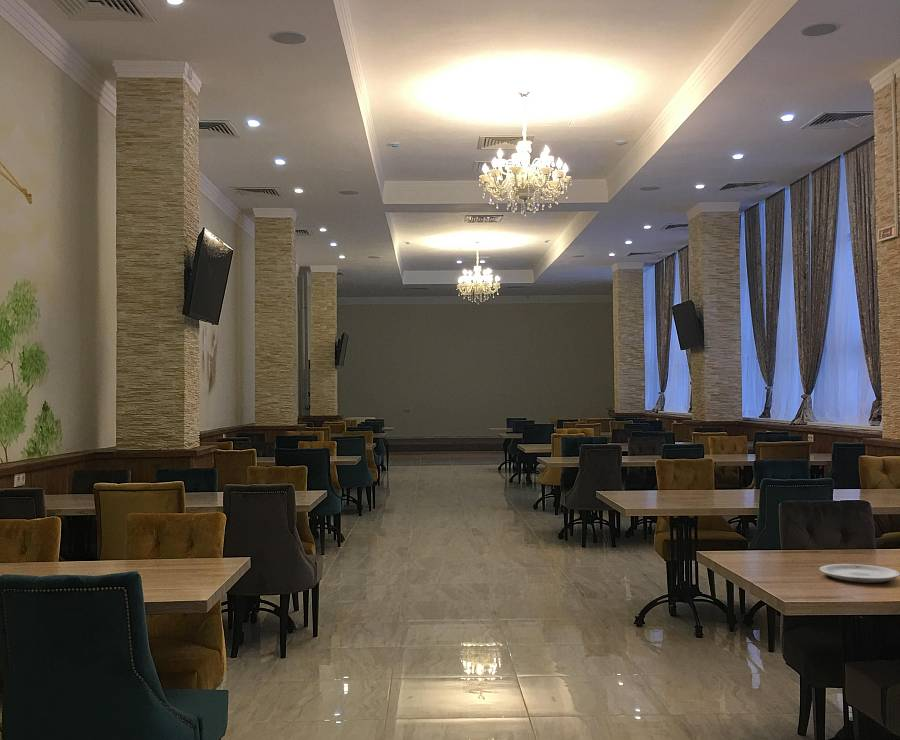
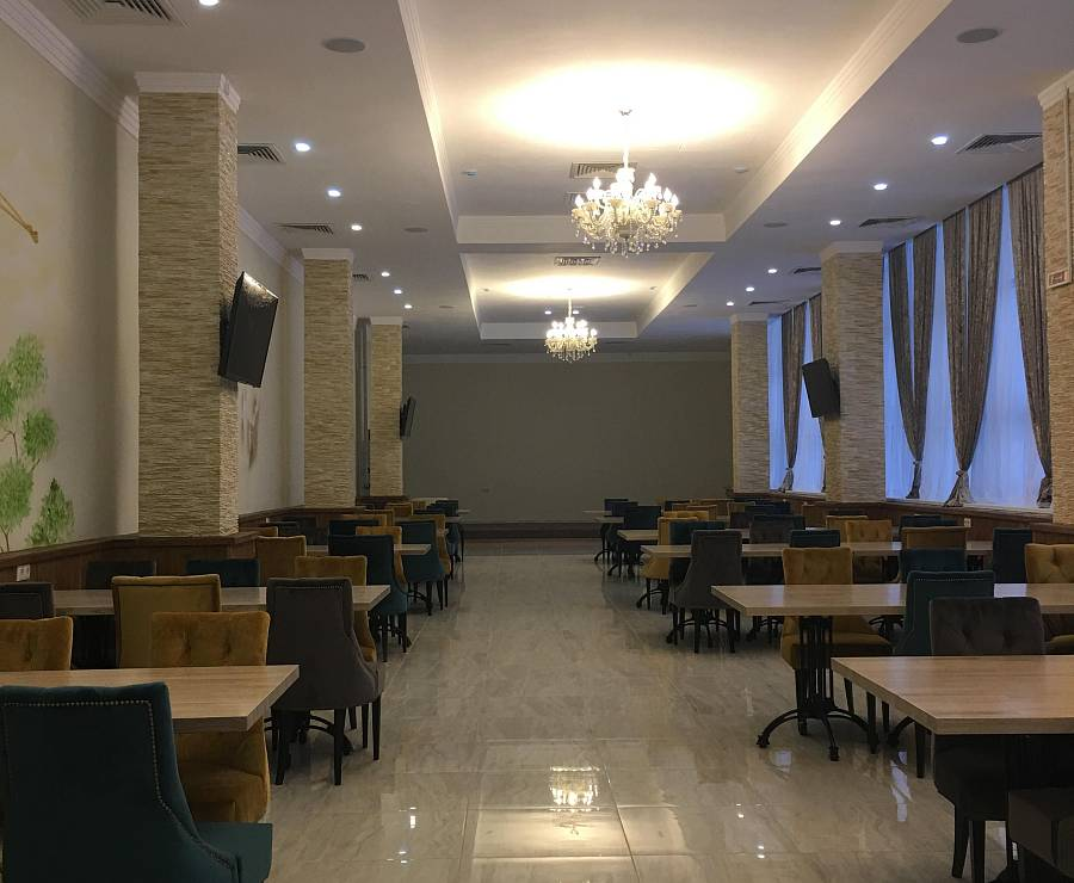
- plate (859, 573)
